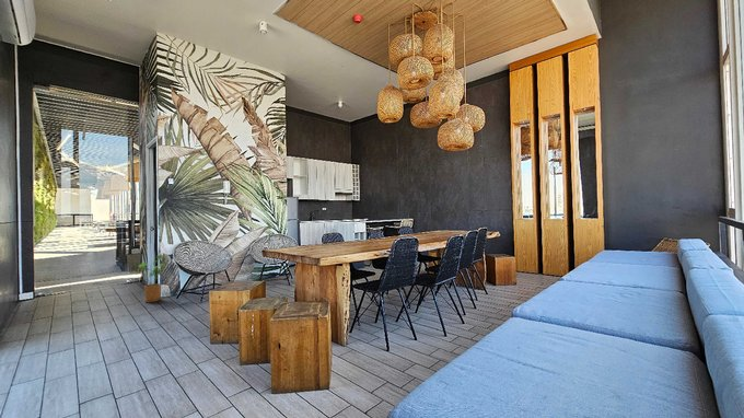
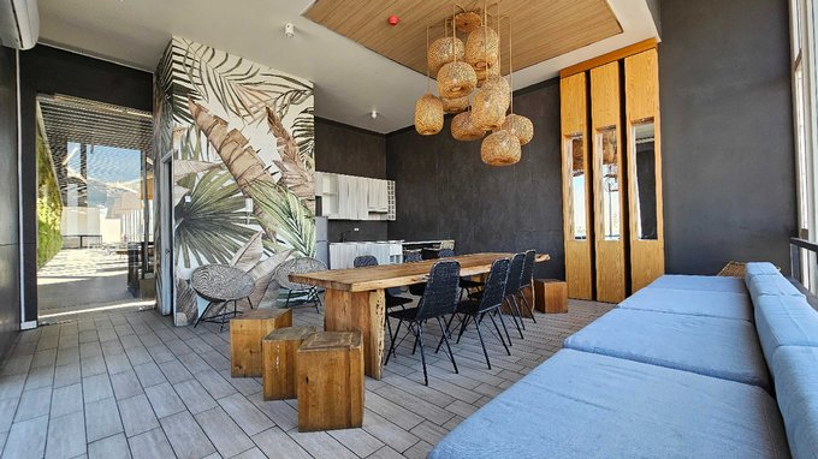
- house plant (154, 278)
